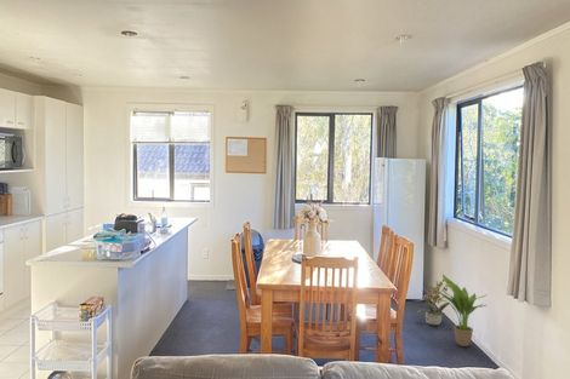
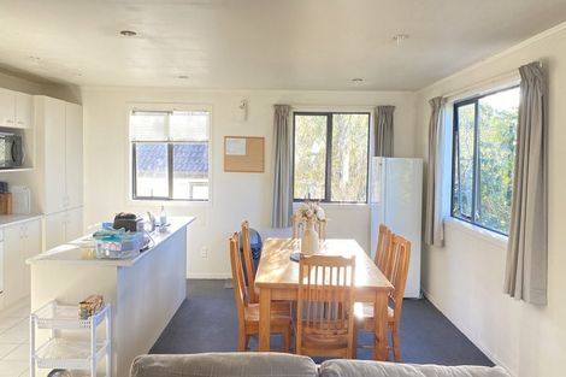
- potted plant (434, 300)
- potted plant (458, 312)
